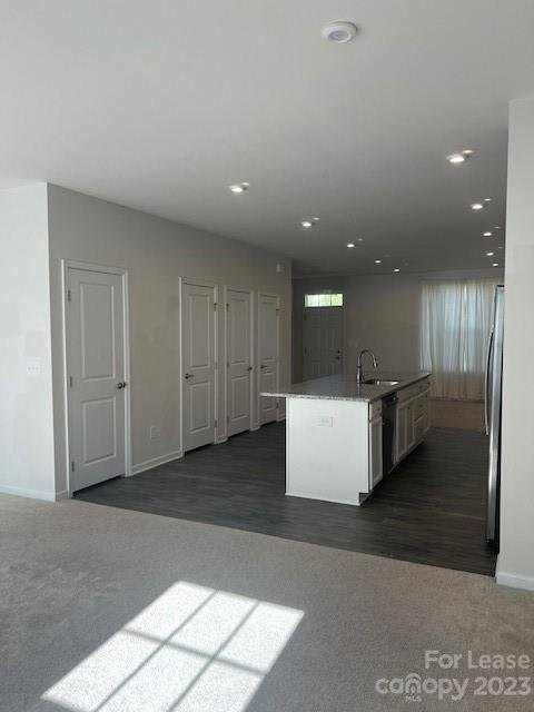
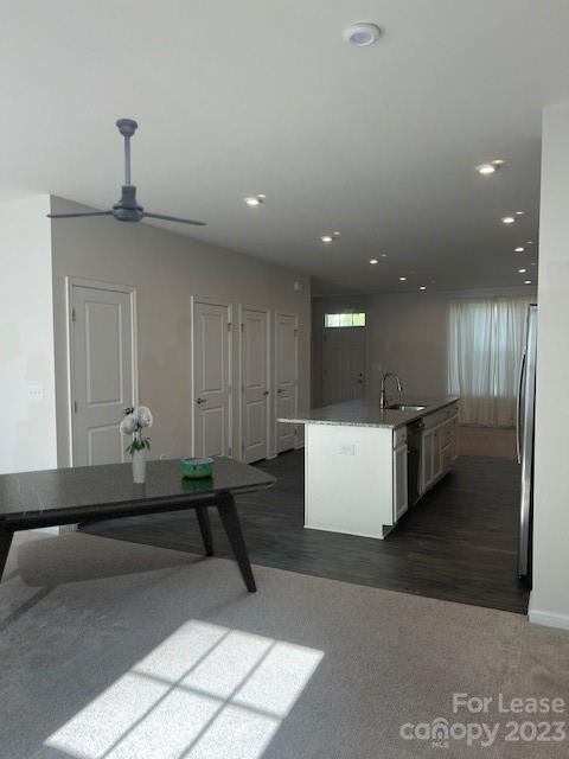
+ dining table (114, 518)
+ decorative bowl (197, 466)
+ ceiling fan (128, 164)
+ bouquet (135, 442)
